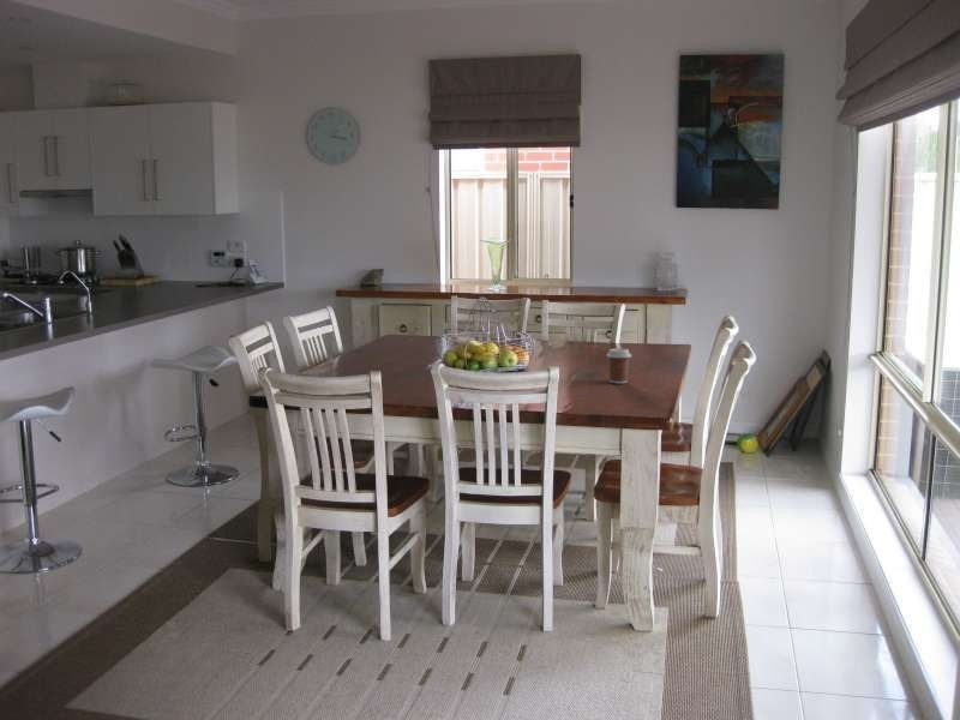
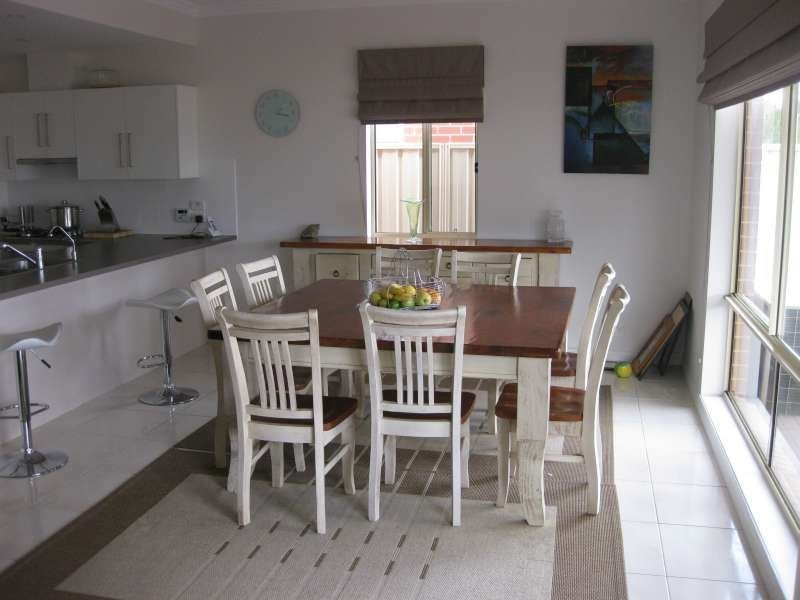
- coffee cup (618, 365)
